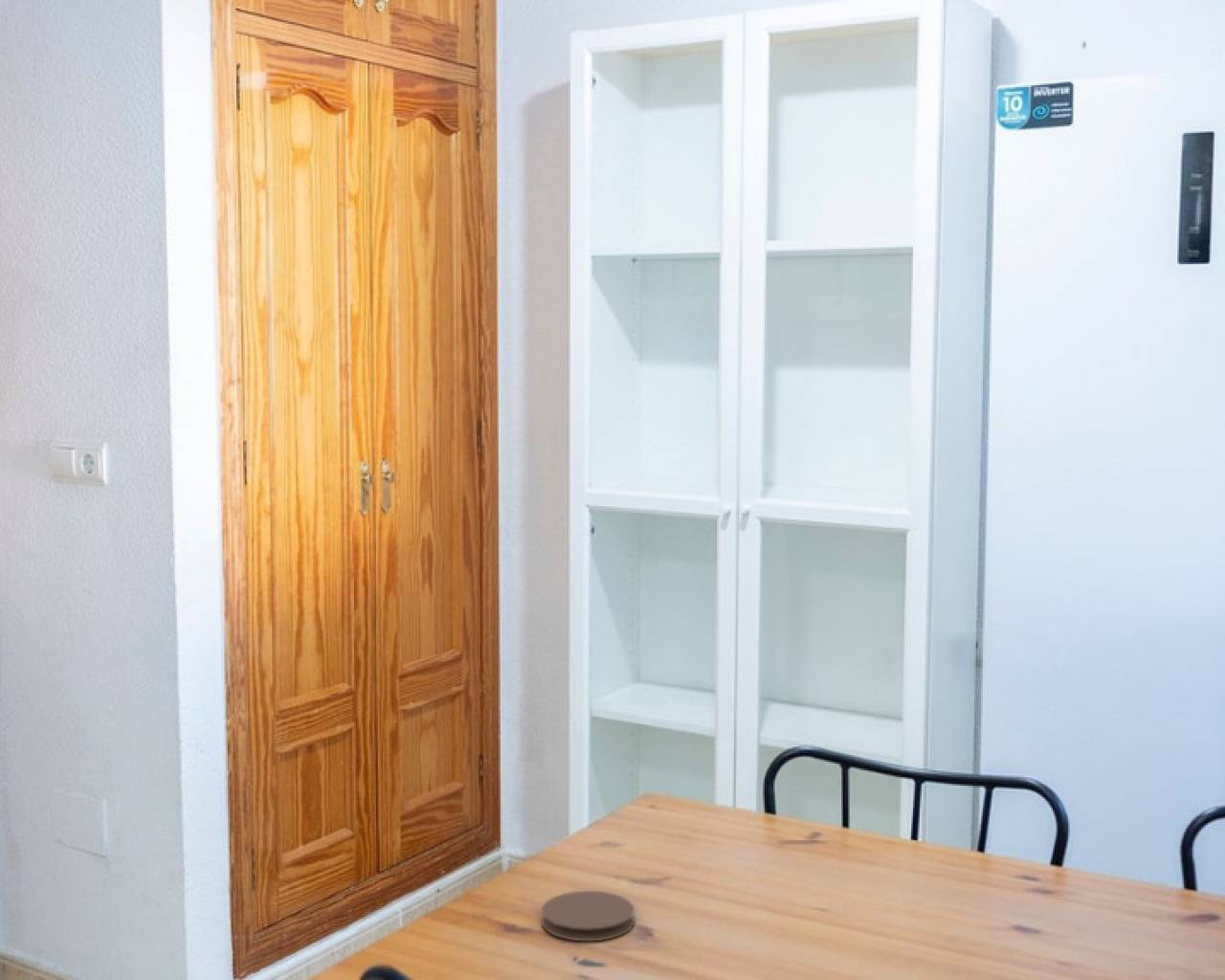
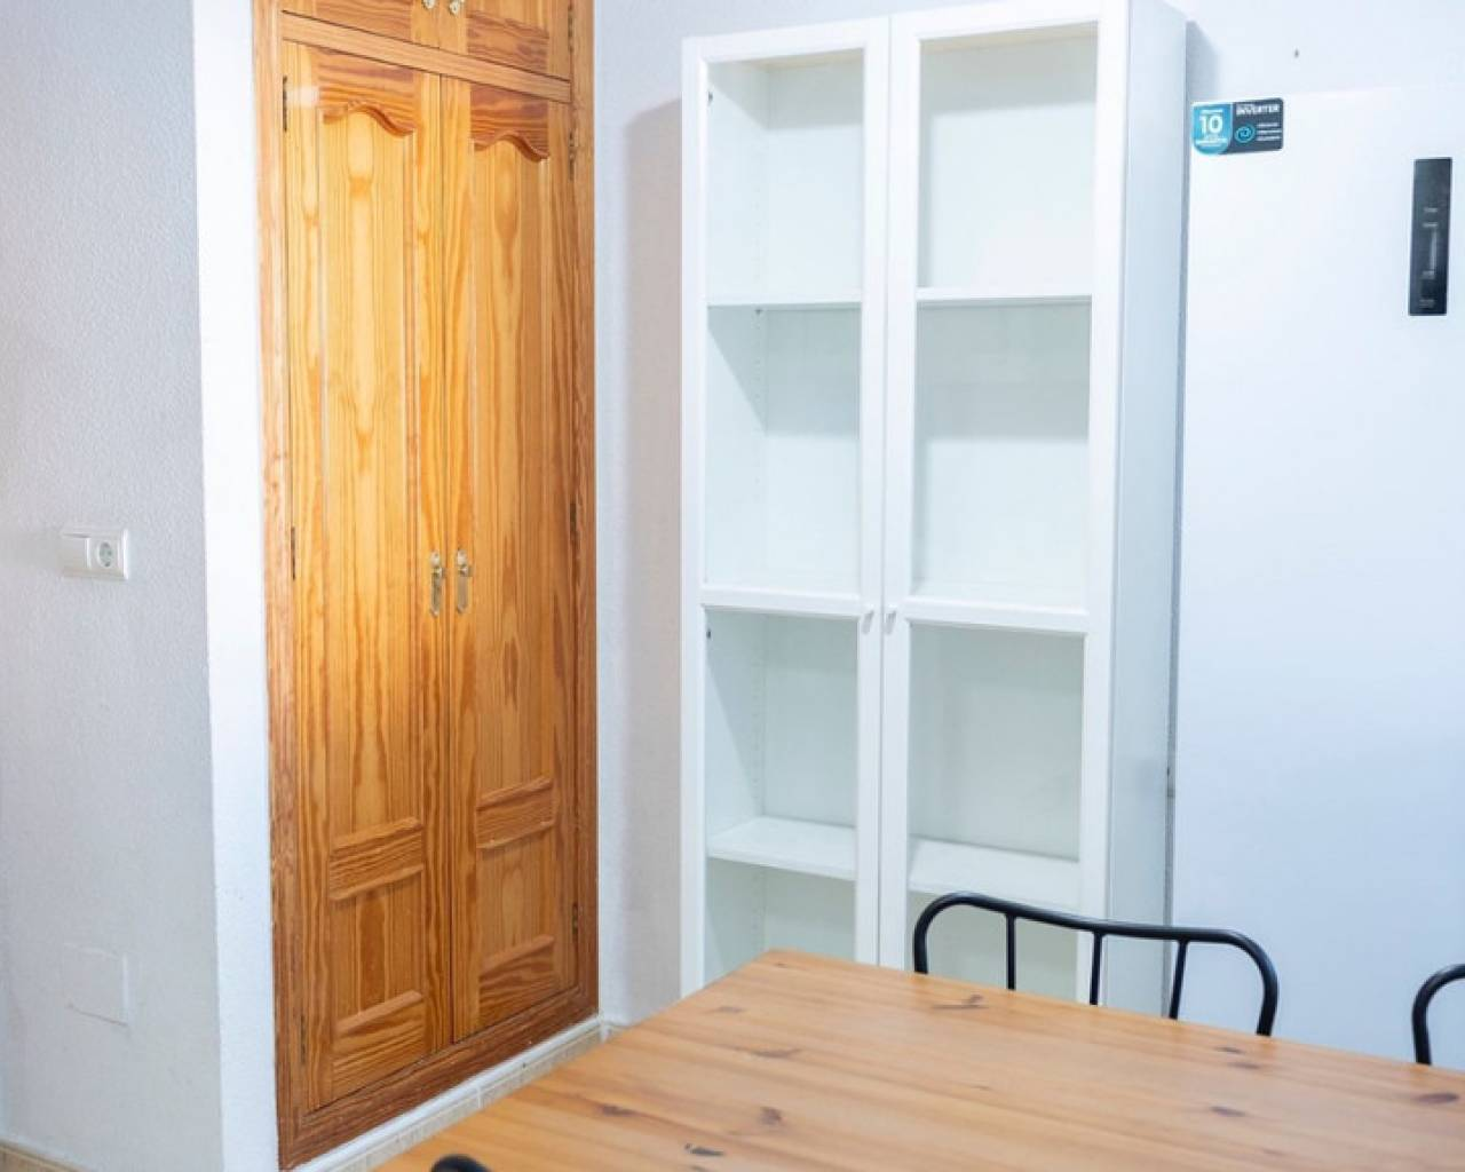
- coaster (588, 915)
